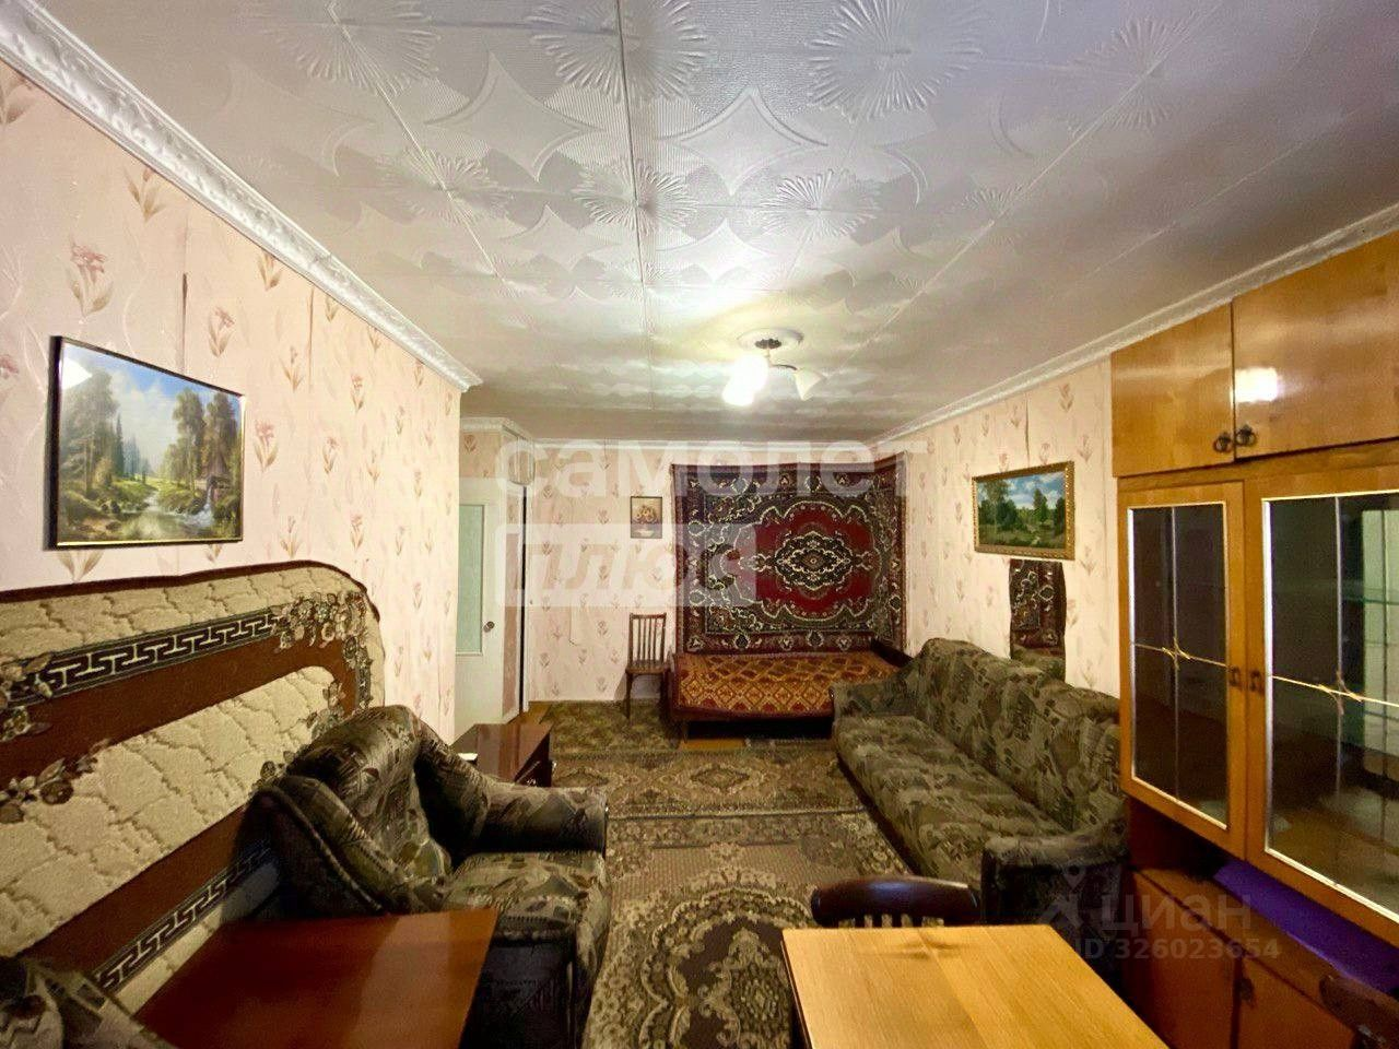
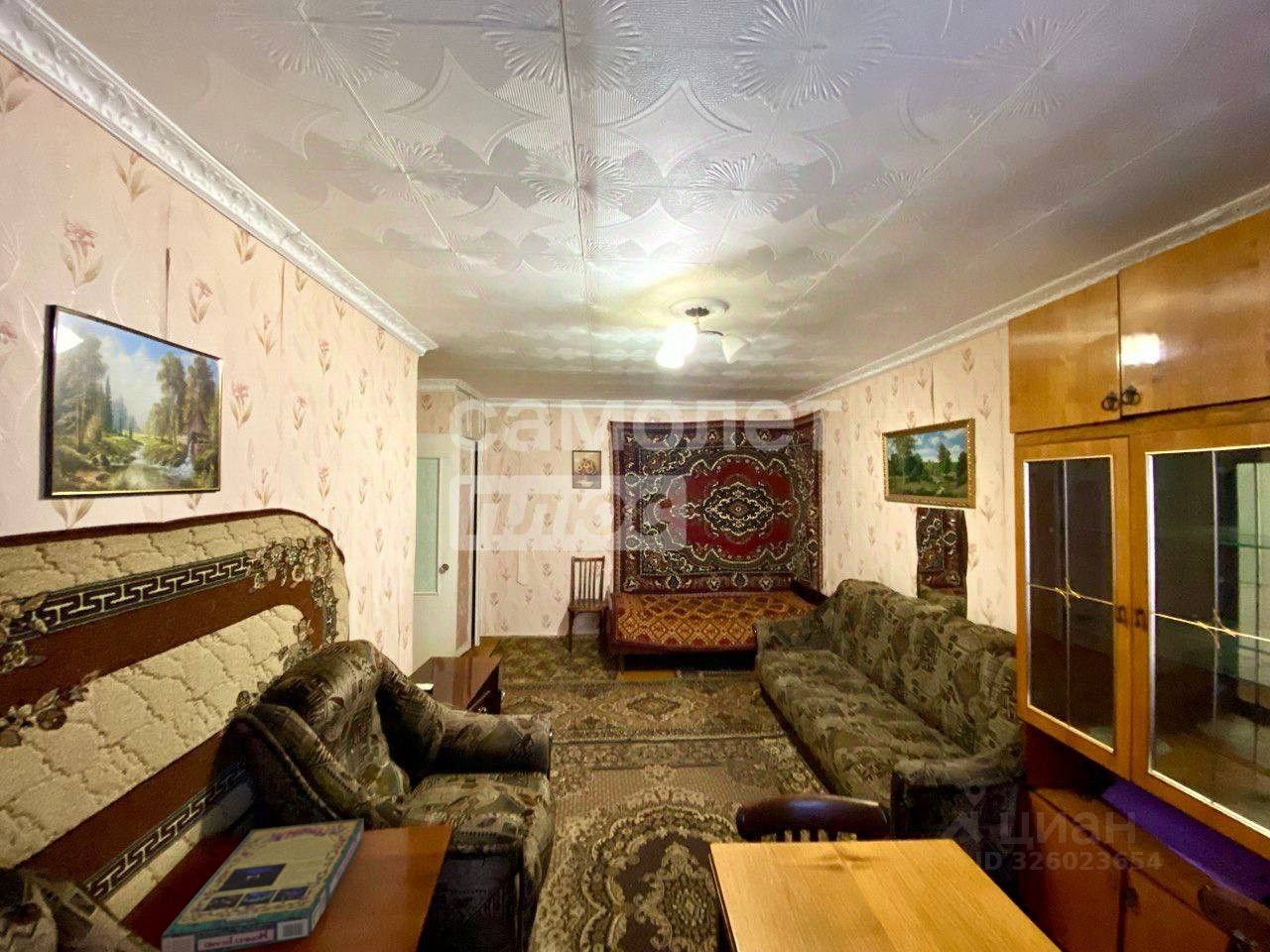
+ video game box (277, 879)
